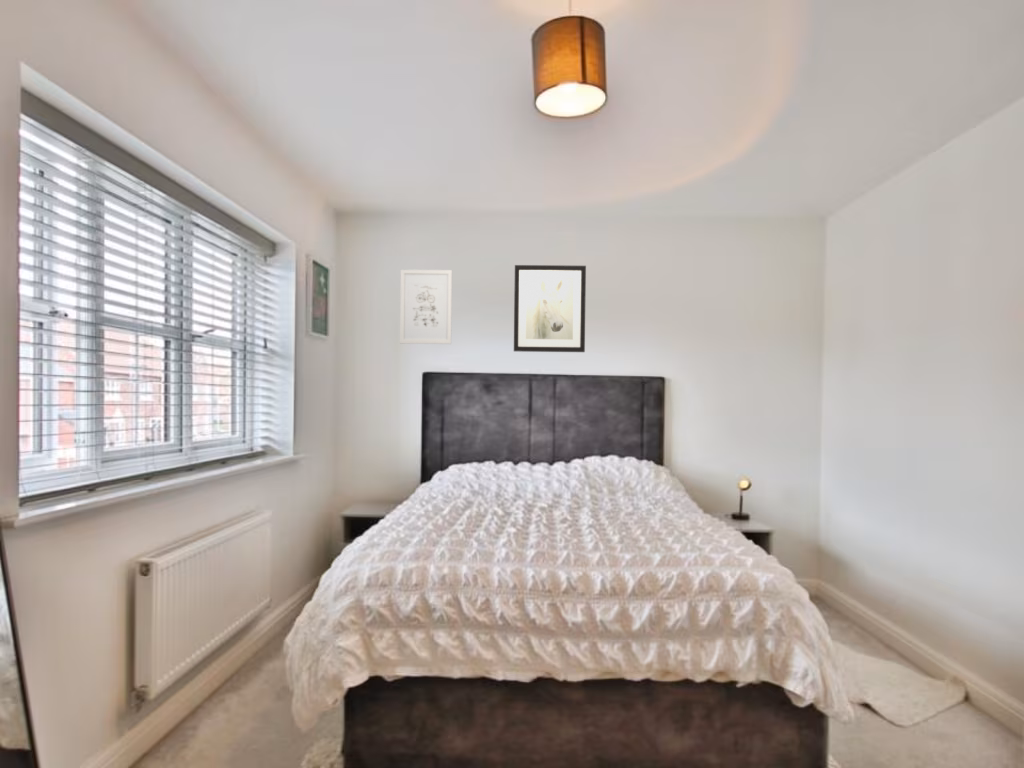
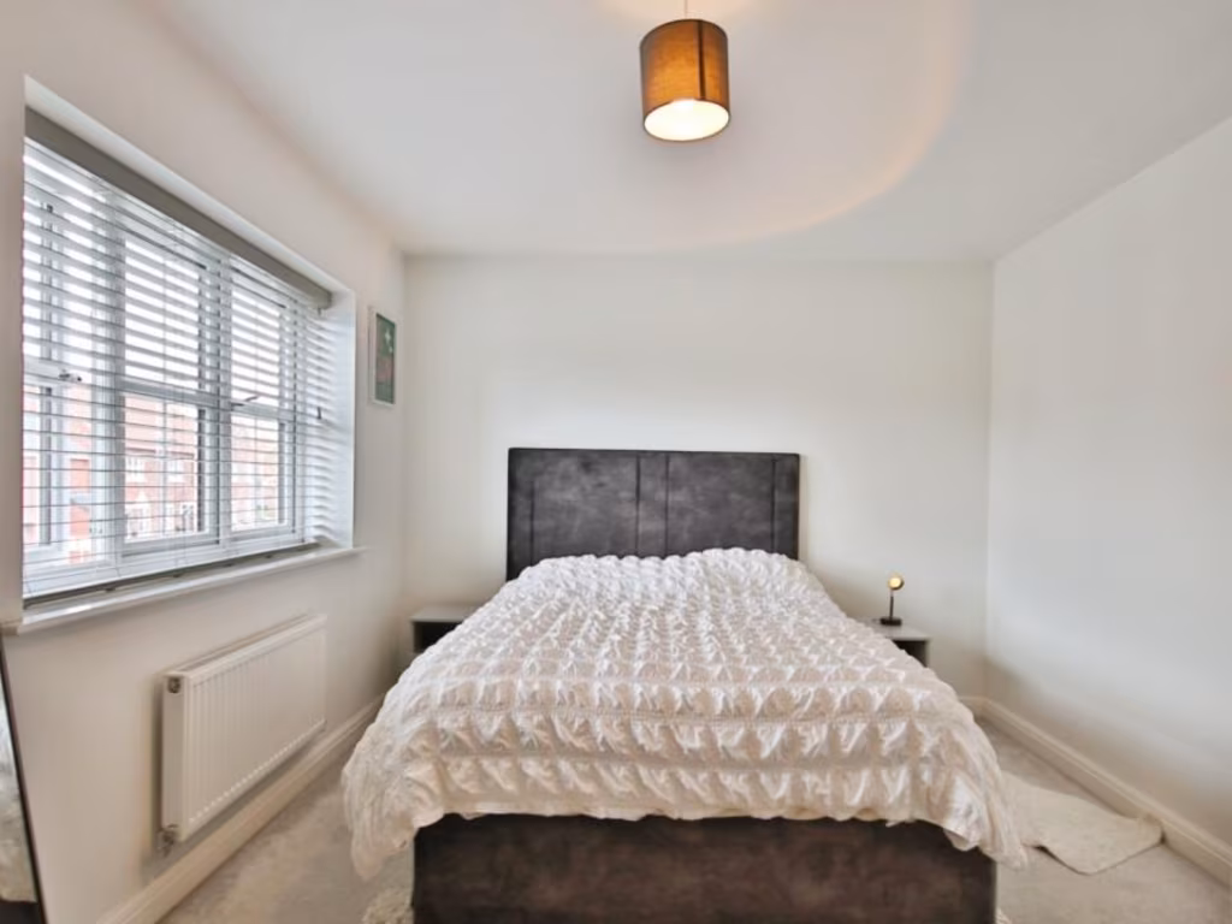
- wall art (426, 306)
- wall art (549, 308)
